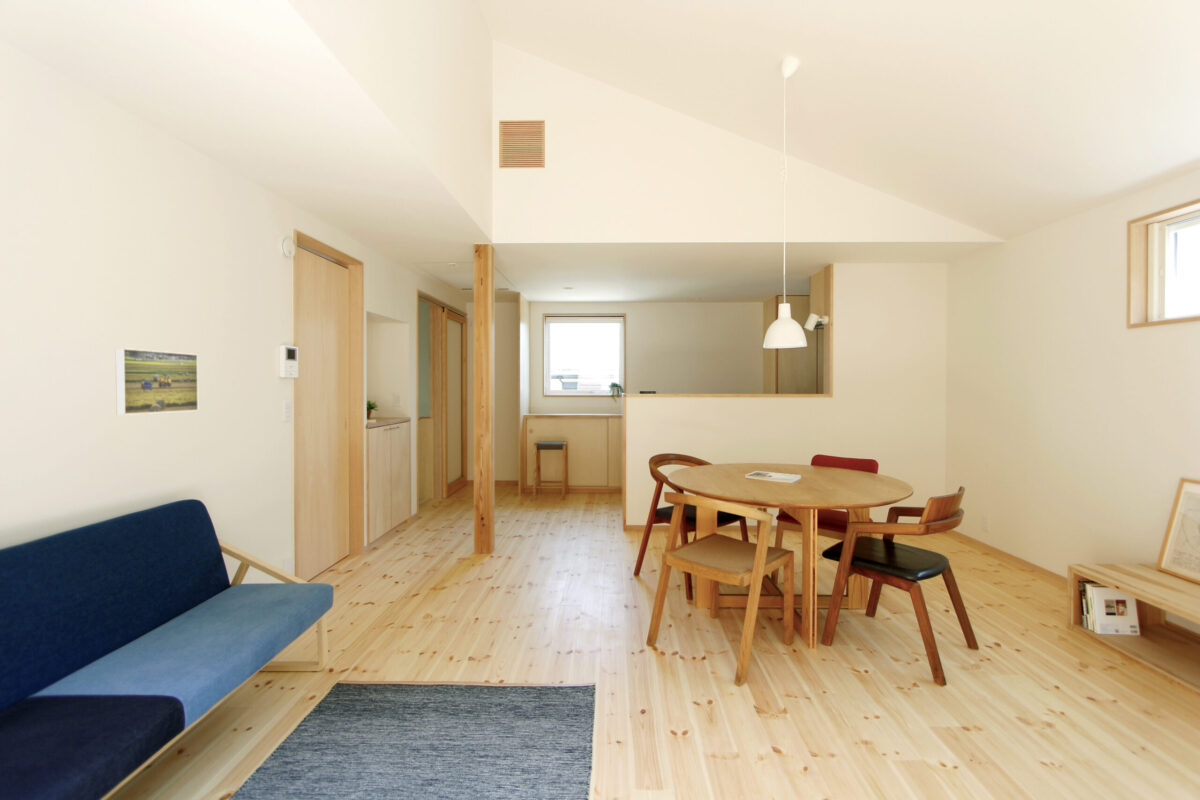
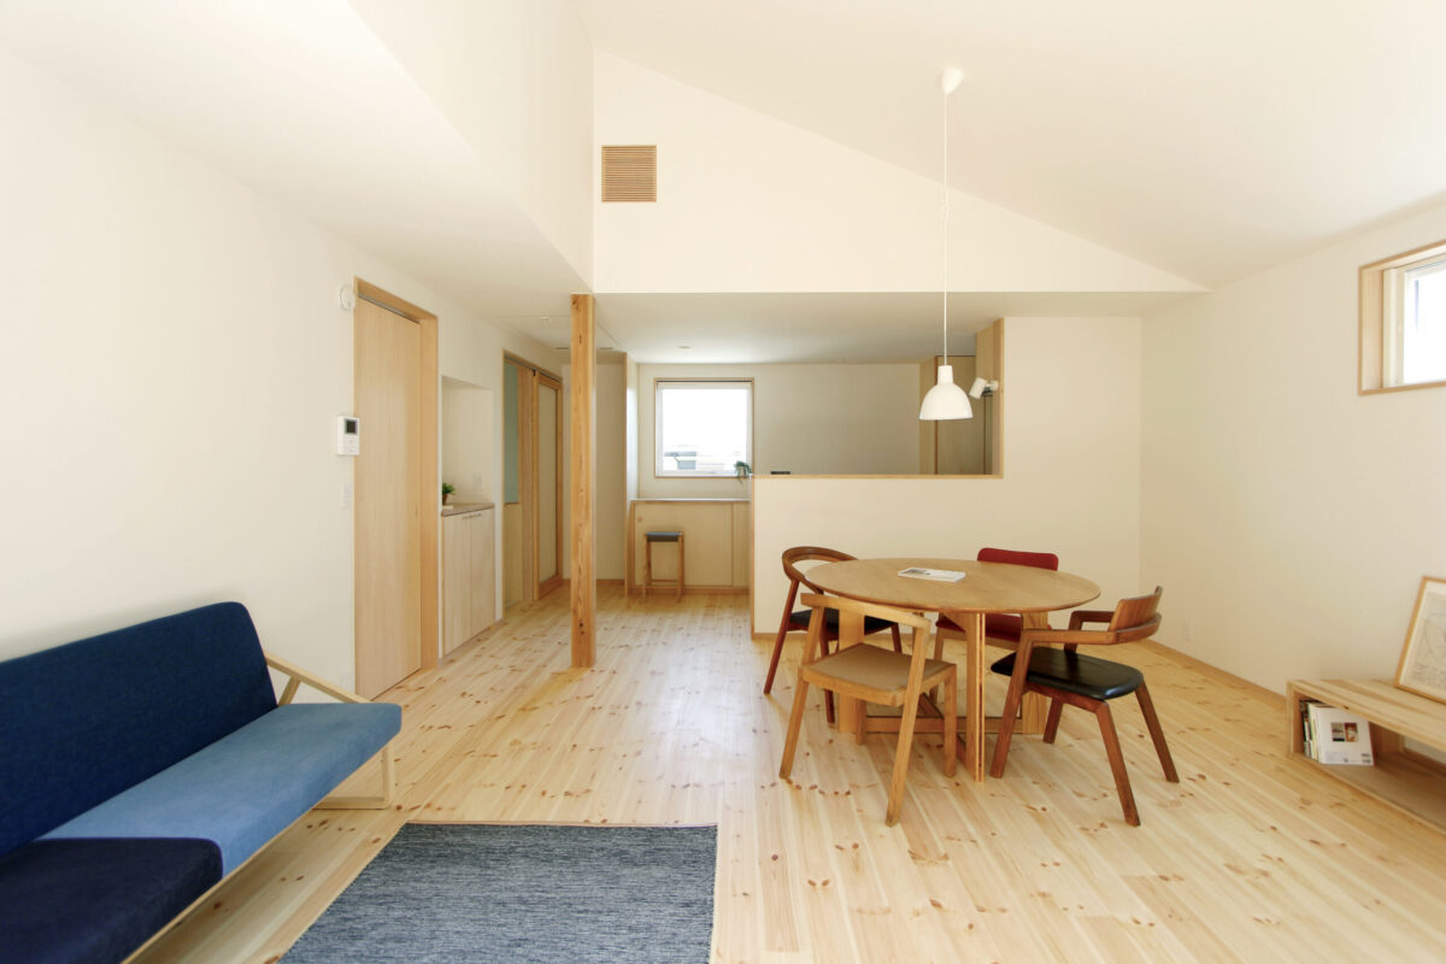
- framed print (160, 382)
